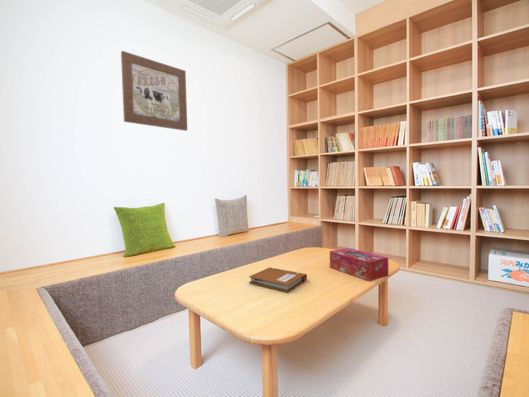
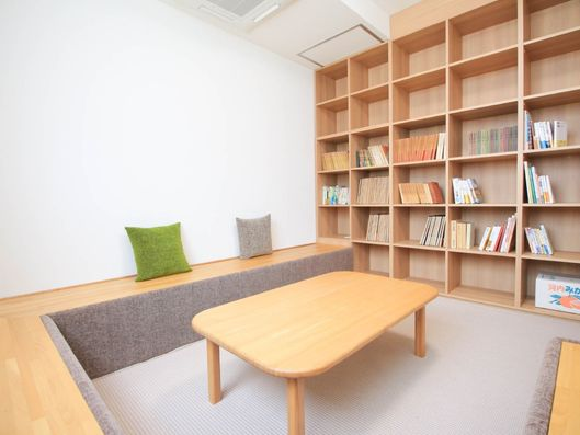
- wall art (156, 94)
- notebook (279, 278)
- tissue box (357, 262)
